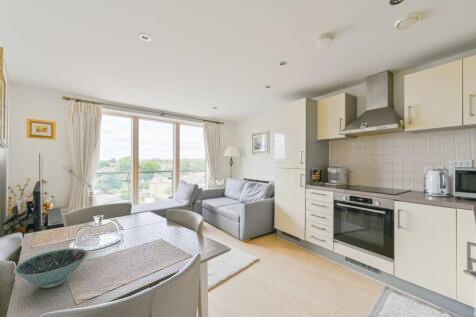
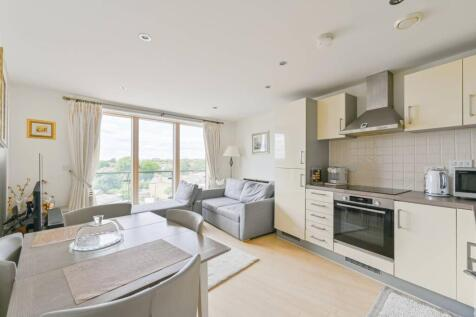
- bowl (54, 270)
